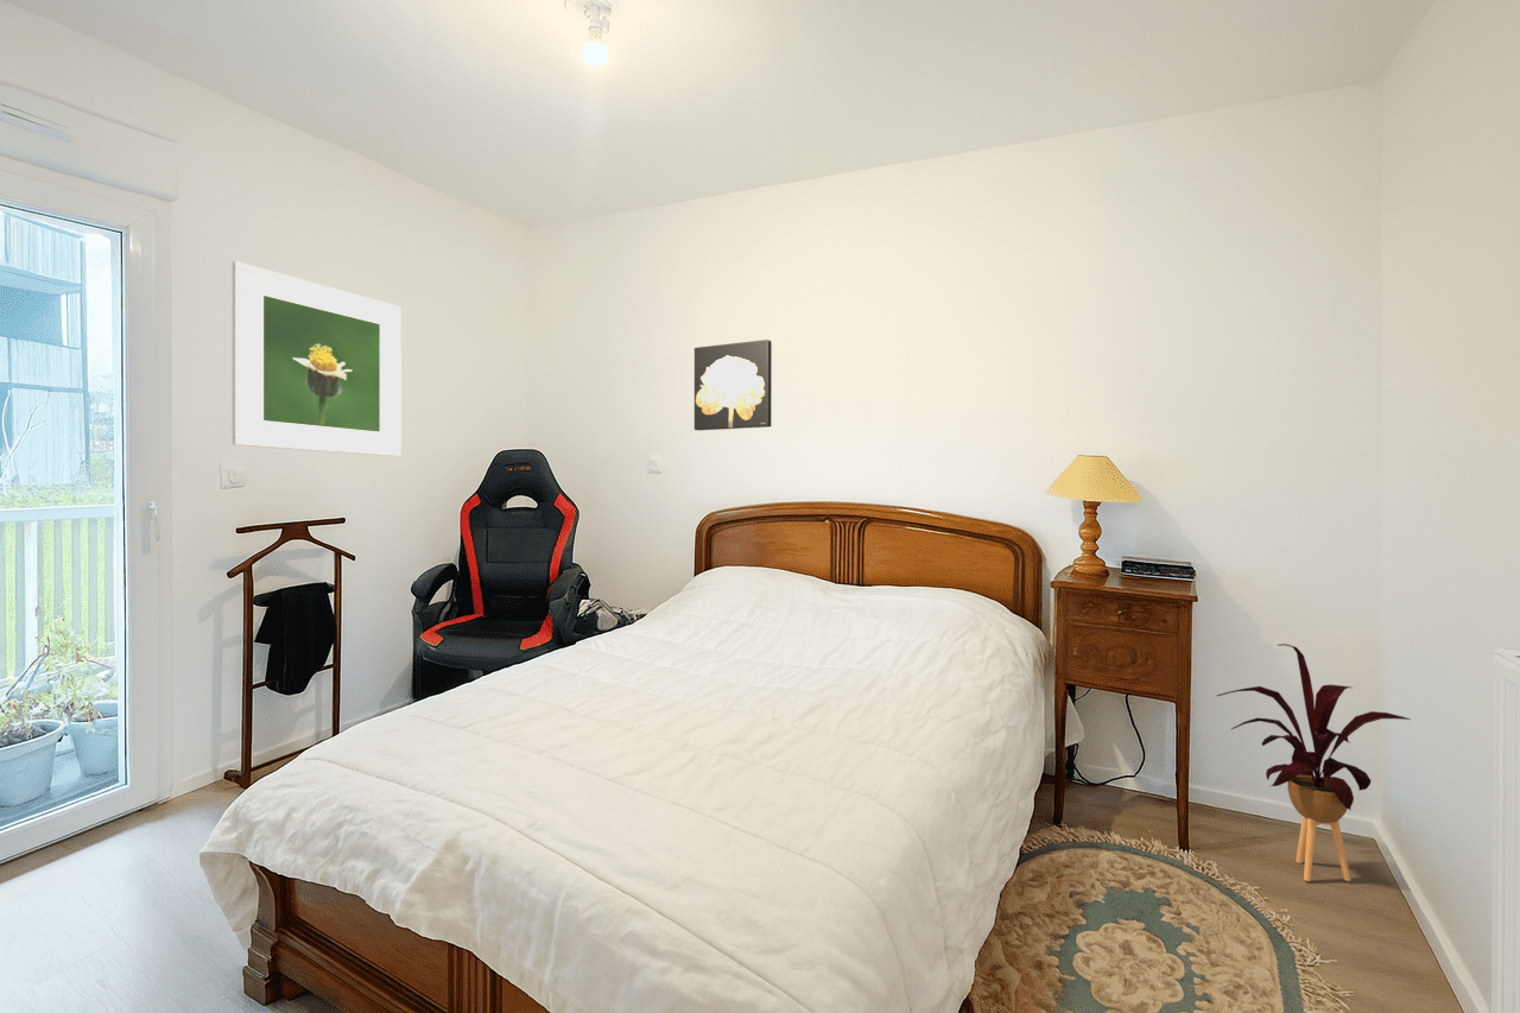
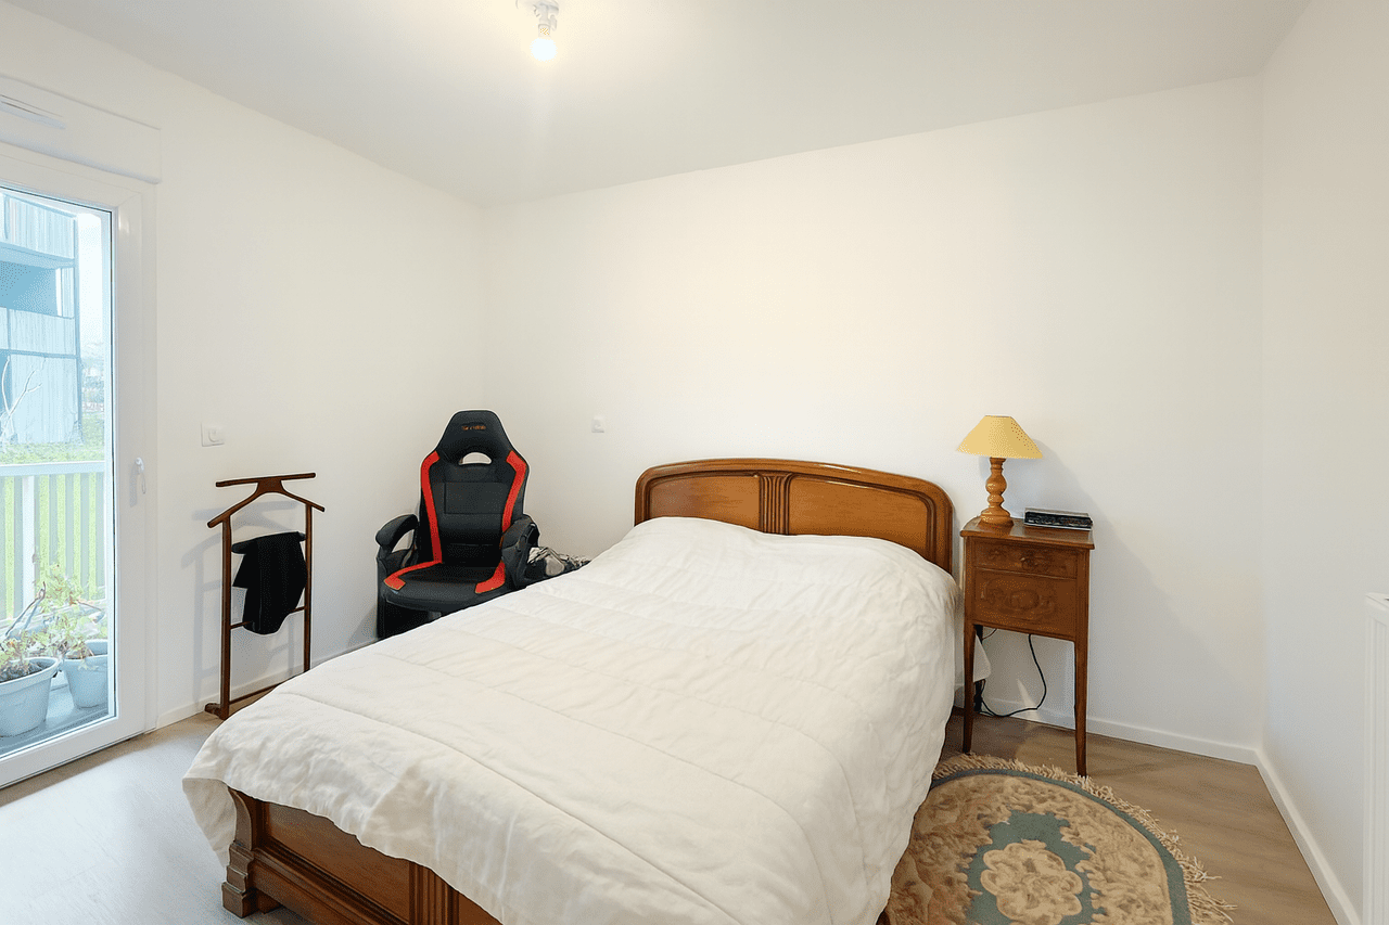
- house plant (1306, 754)
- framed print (324, 368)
- wall art (732, 386)
